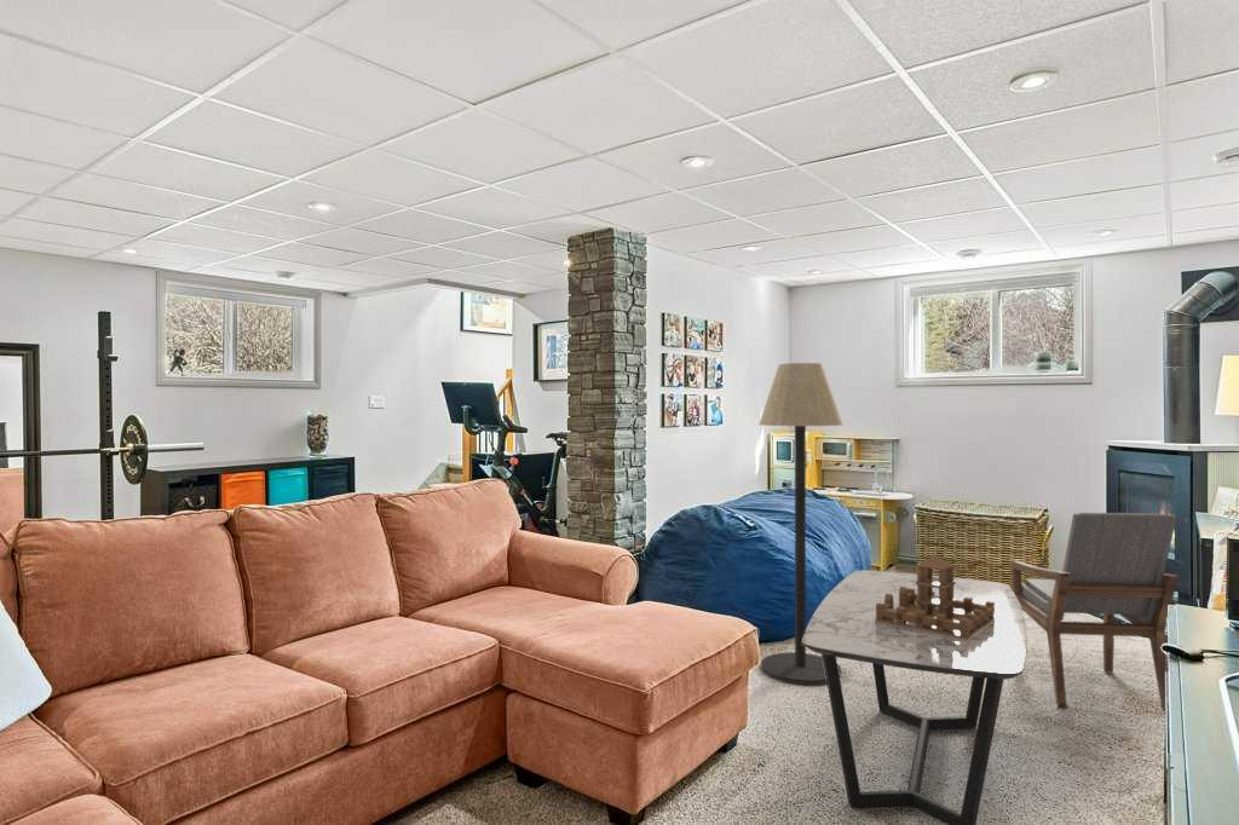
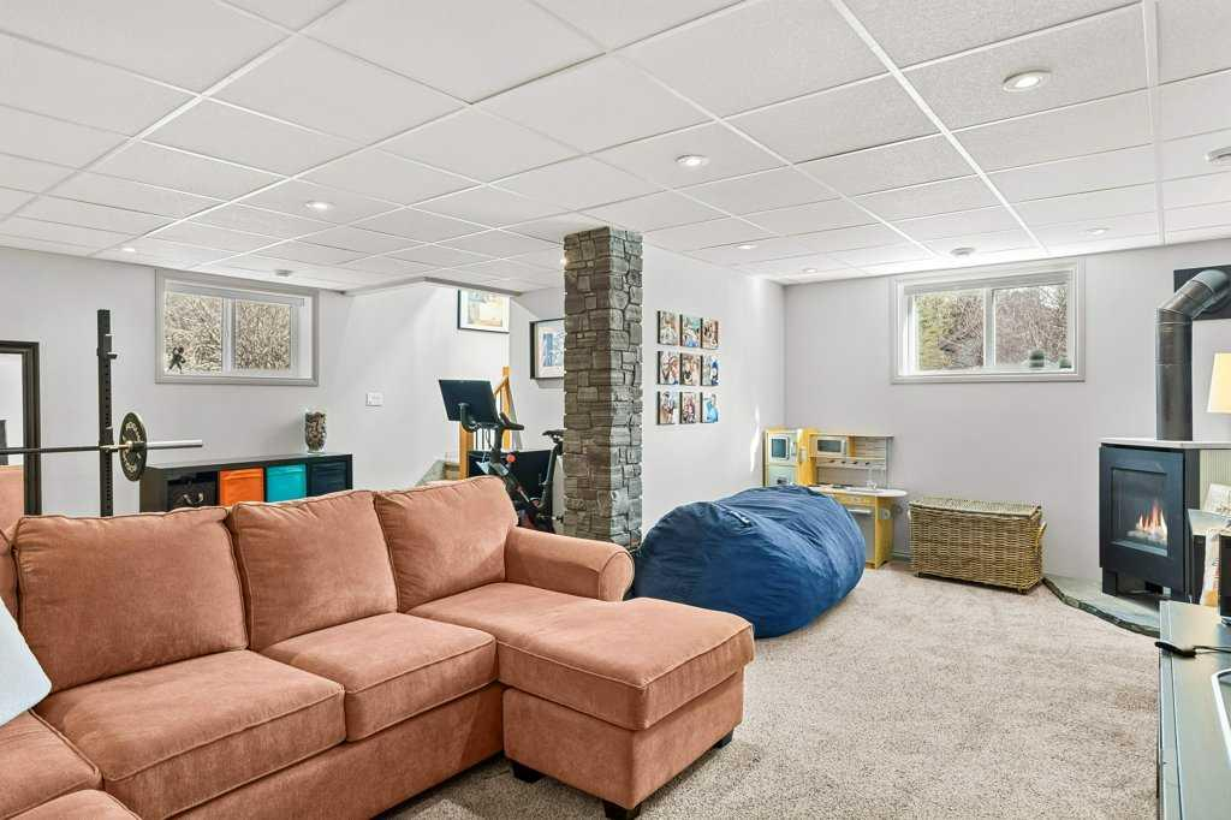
- coffee table (923, 670)
- toy block set (935, 587)
- floor lamp (800, 517)
- armchair (1089, 598)
